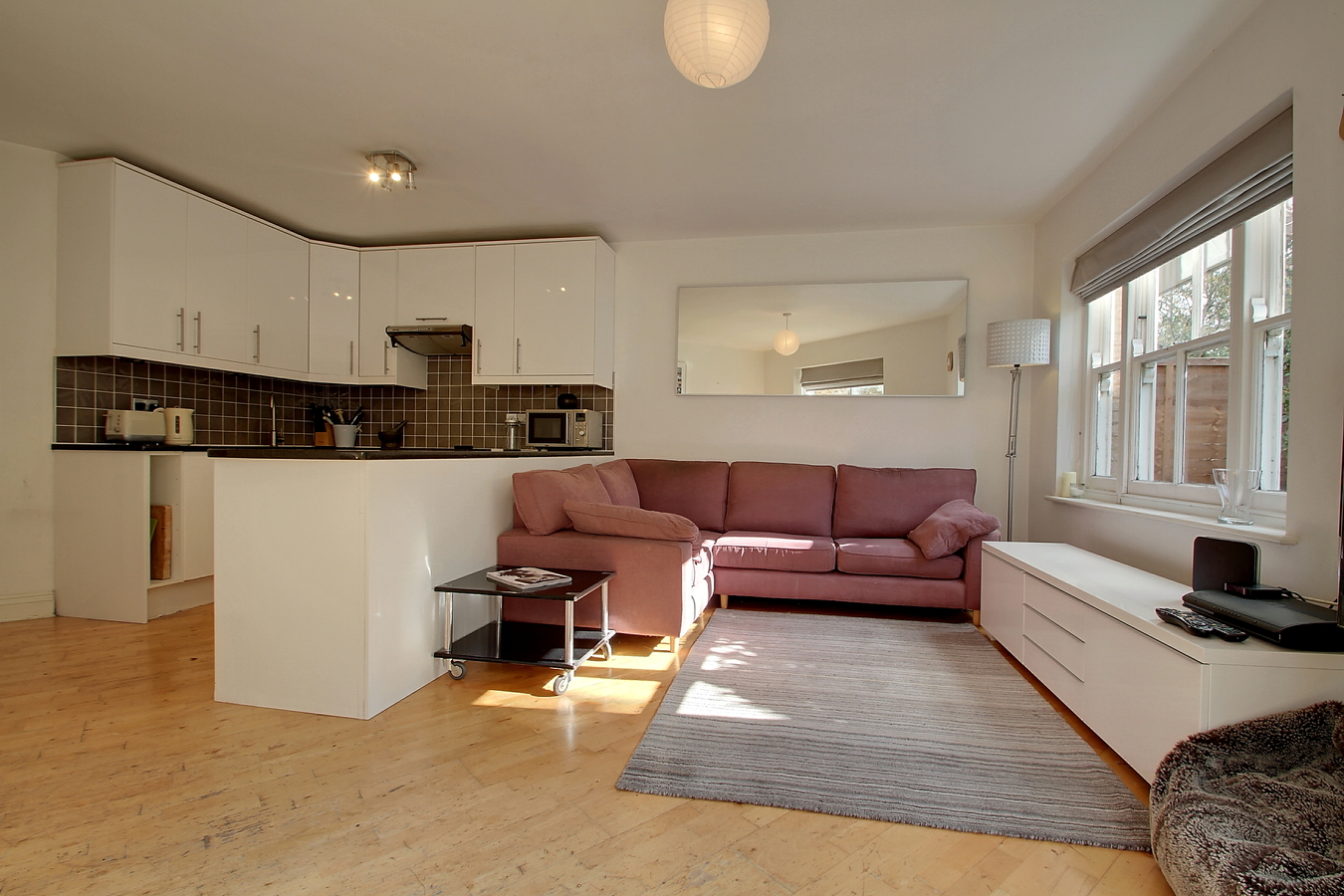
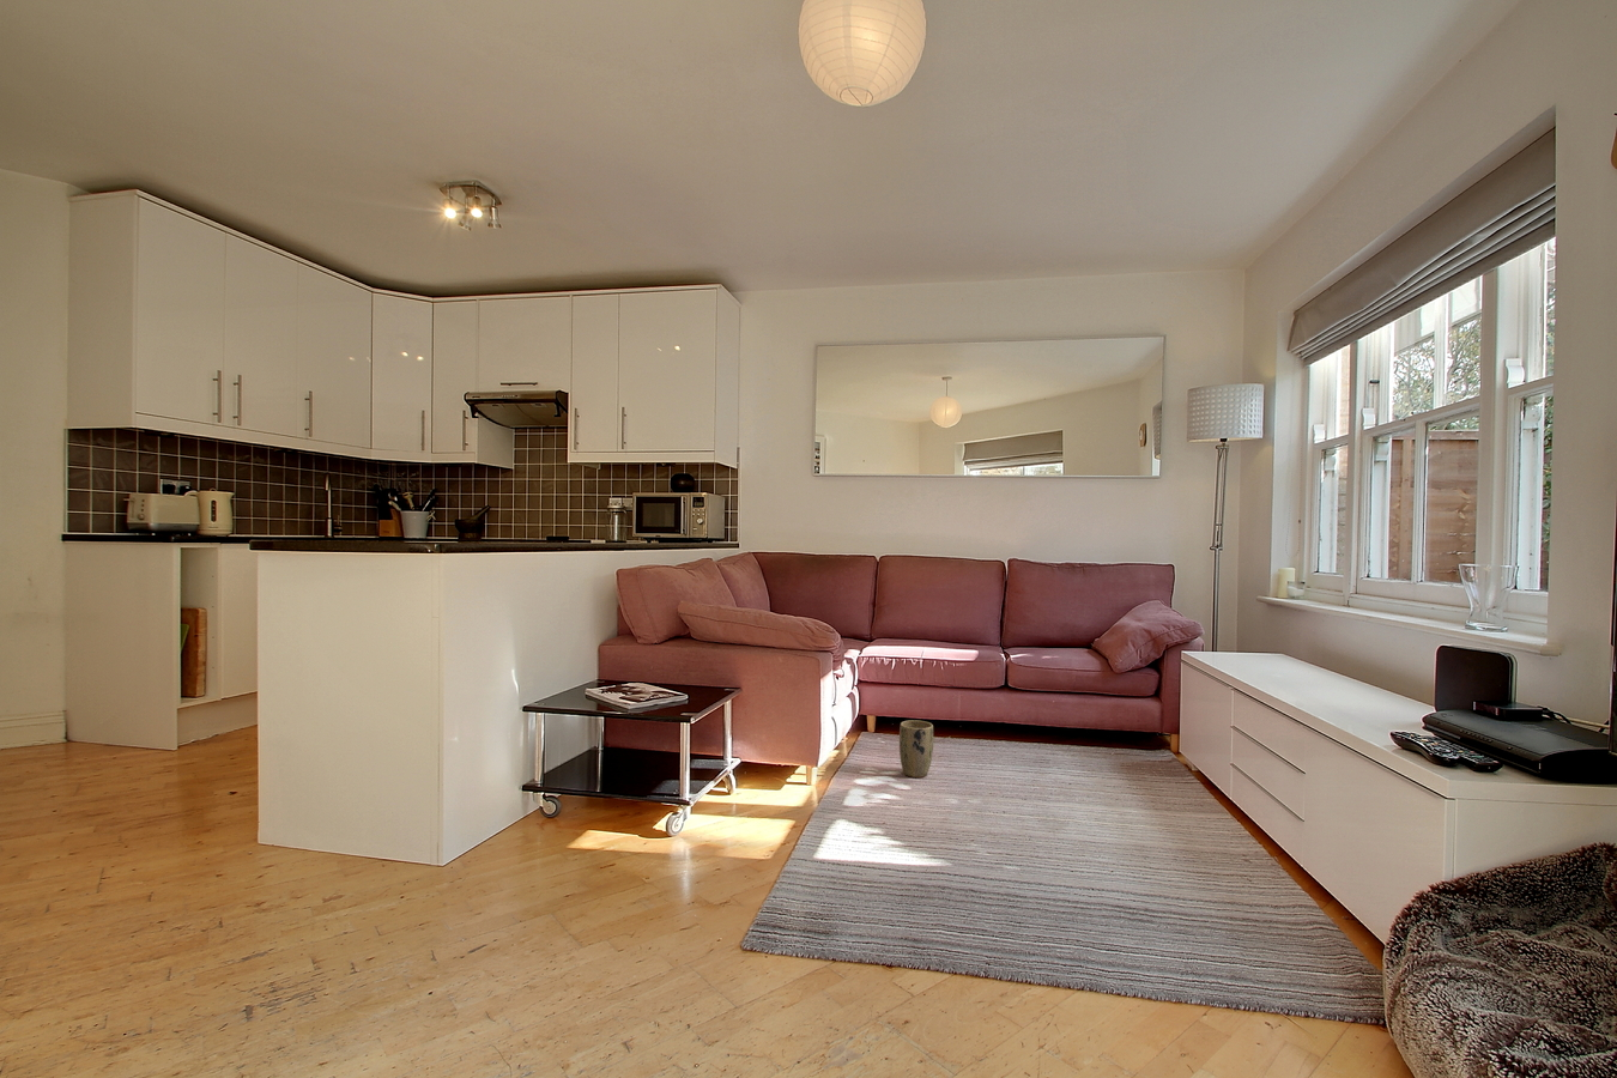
+ plant pot (916, 748)
